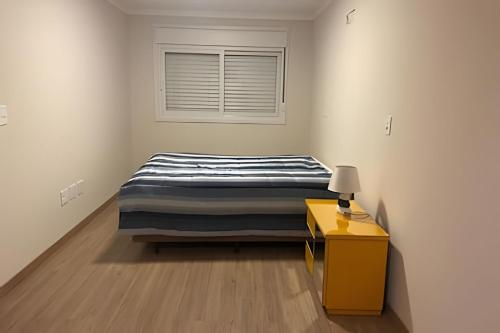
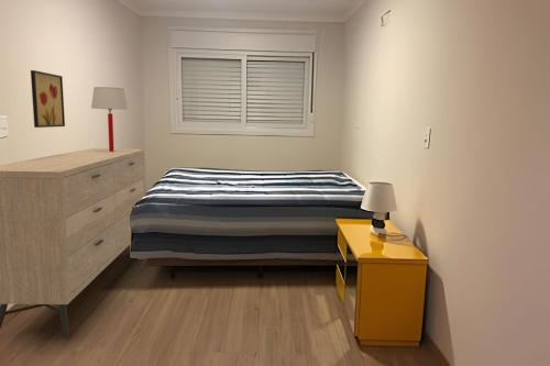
+ dresser (85, 221)
+ table lamp (110, 120)
+ wall art (47, 100)
